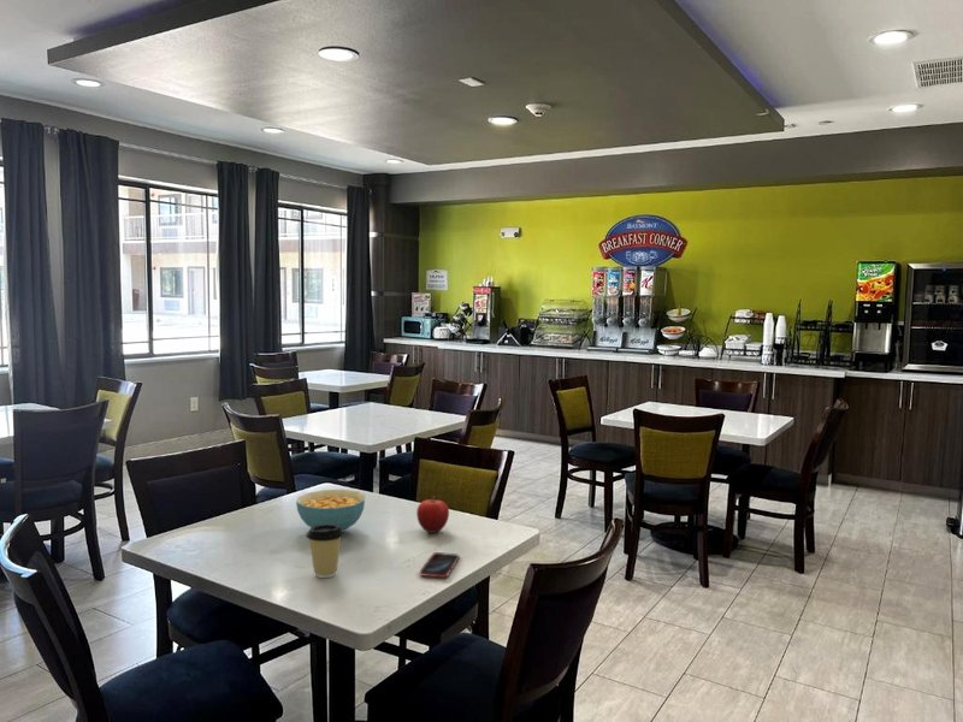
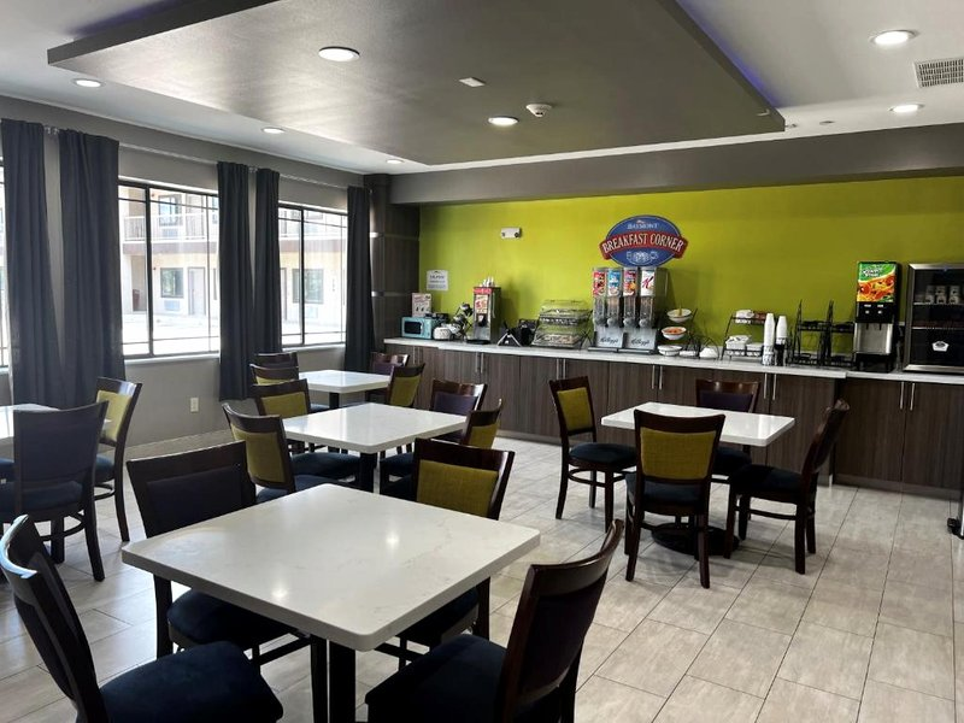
- cereal bowl (331, 514)
- coffee cup (325, 550)
- smartphone (439, 564)
- fruit (432, 514)
